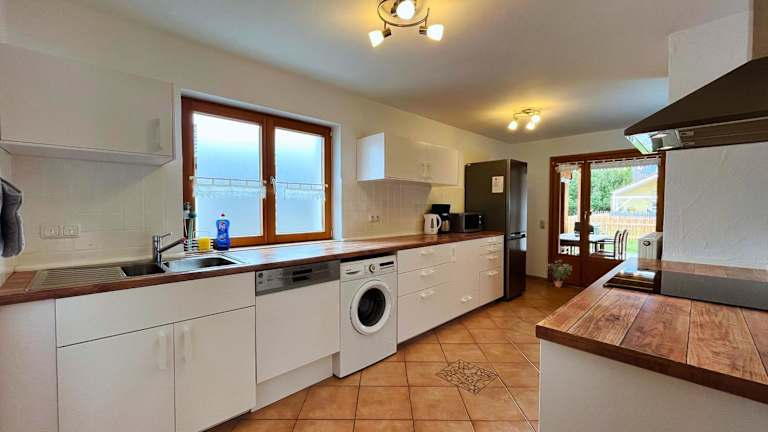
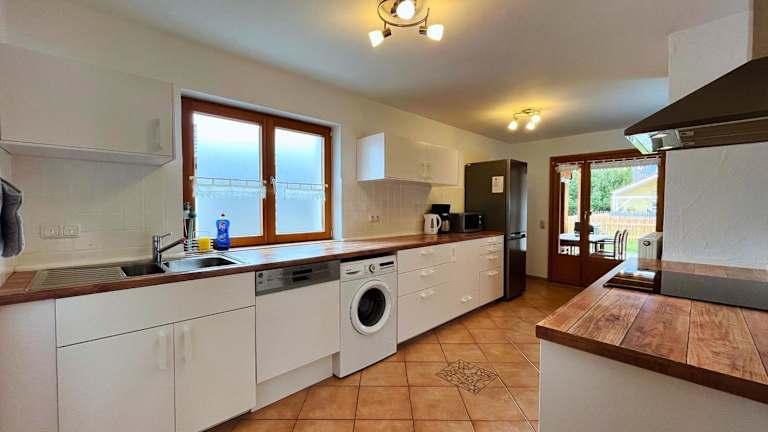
- potted plant (558, 273)
